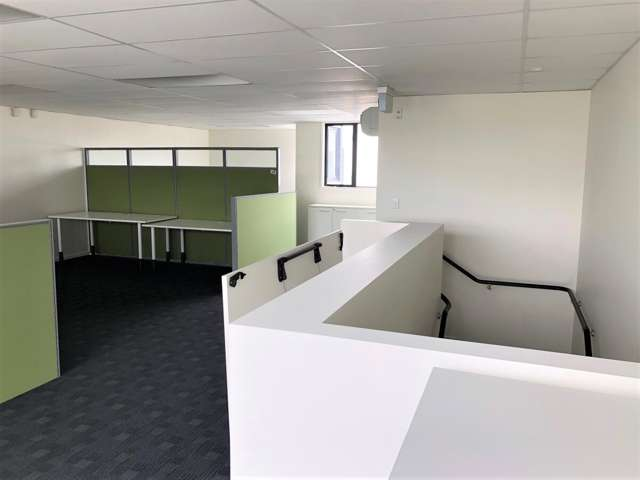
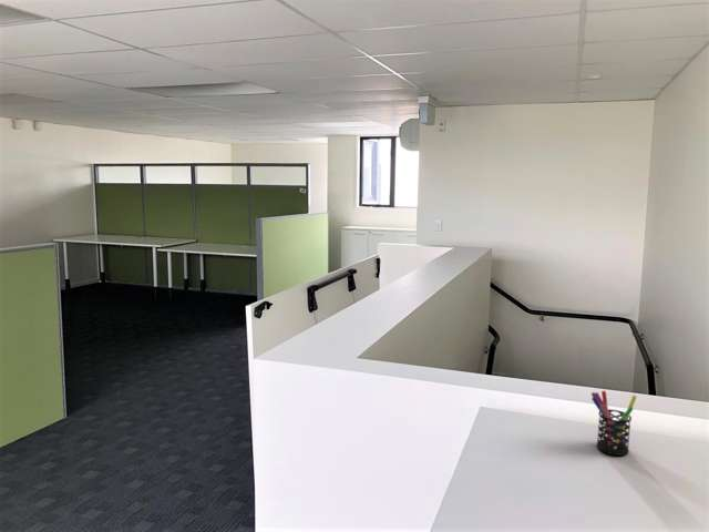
+ pen holder (615, 420)
